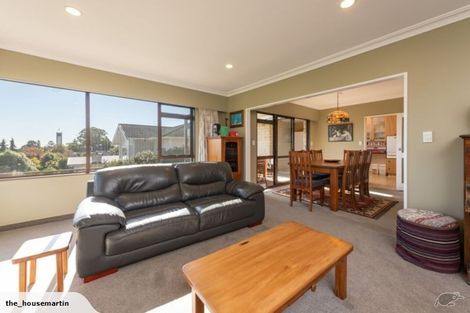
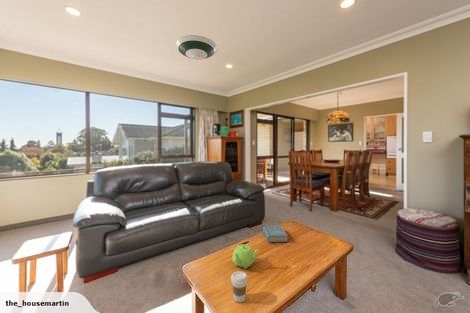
+ coffee cup (239, 286)
+ teapot (245, 256)
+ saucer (196, 52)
+ book (274, 233)
